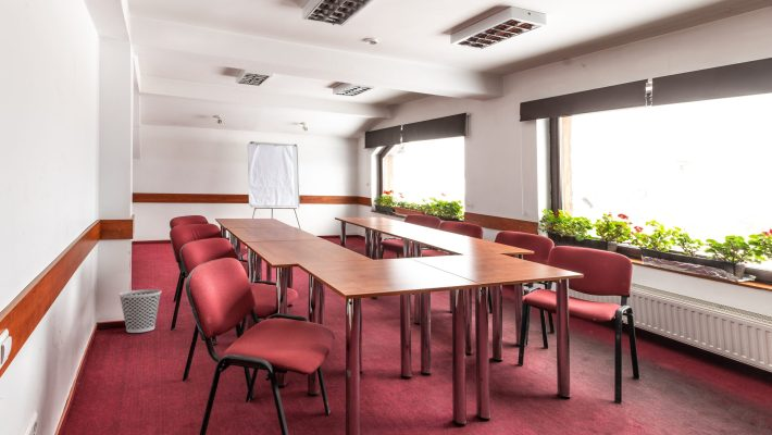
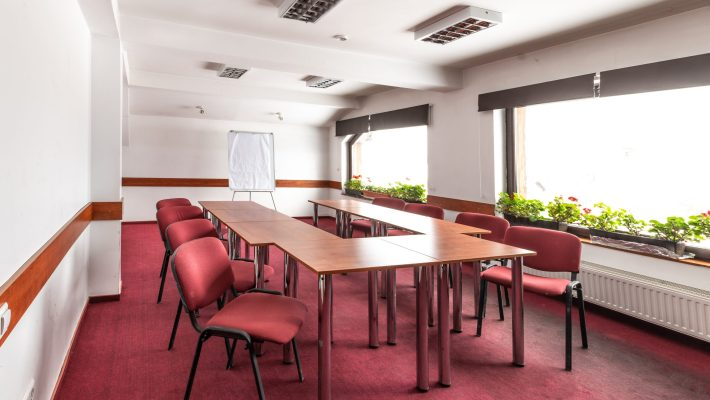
- wastebasket (140, 310)
